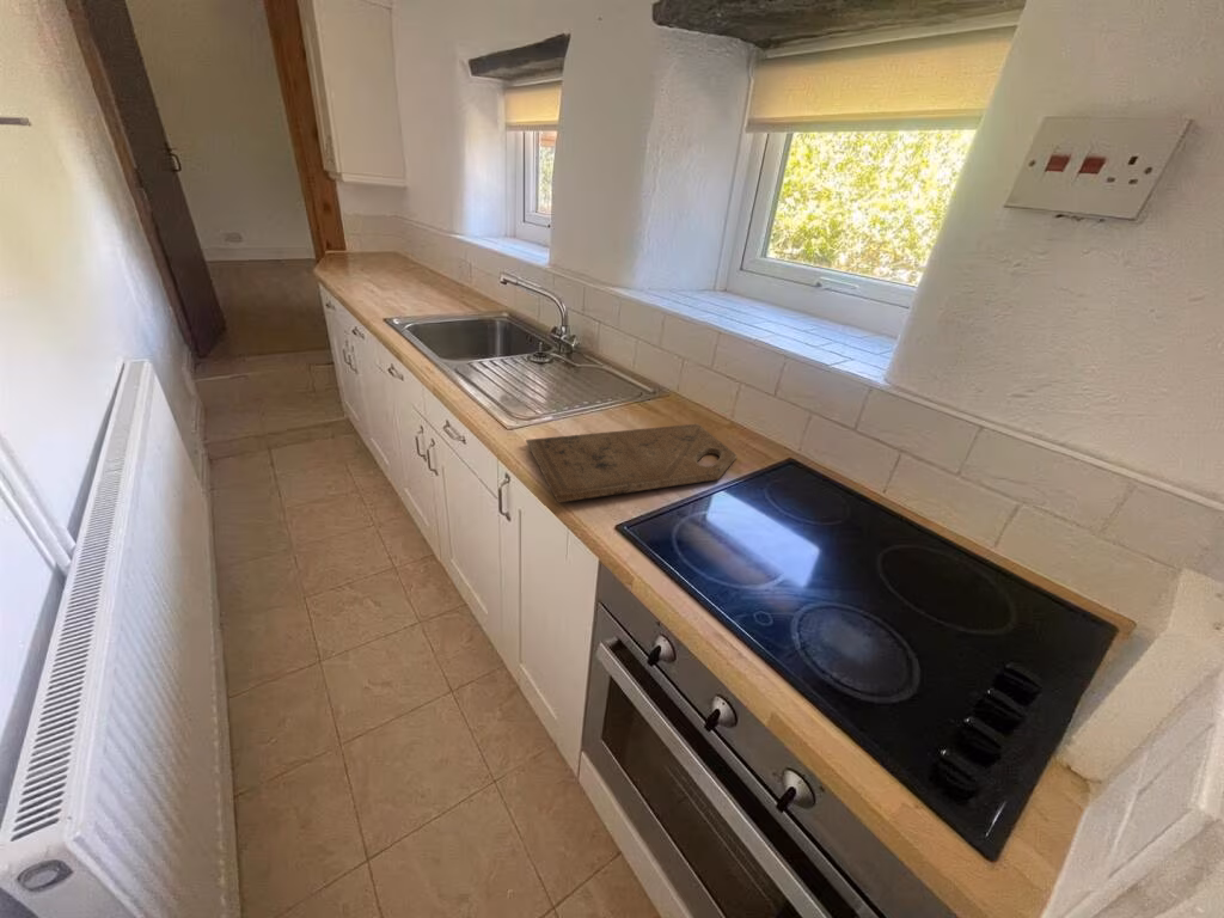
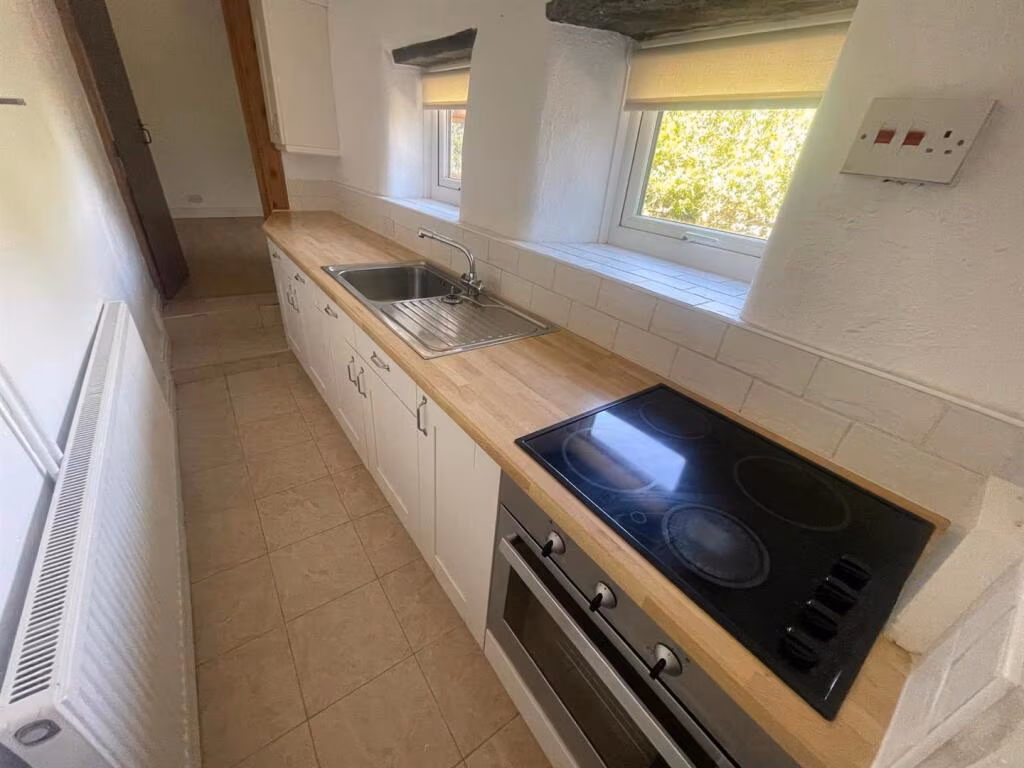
- cutting board (638, 455)
